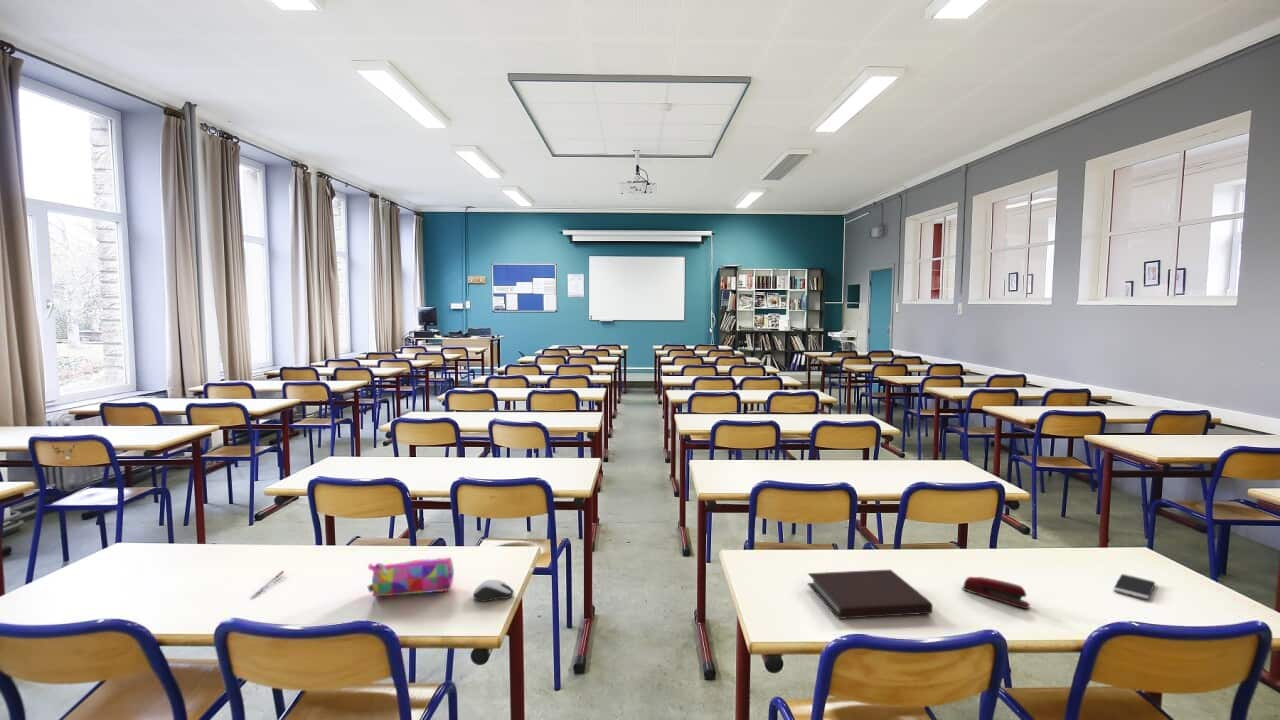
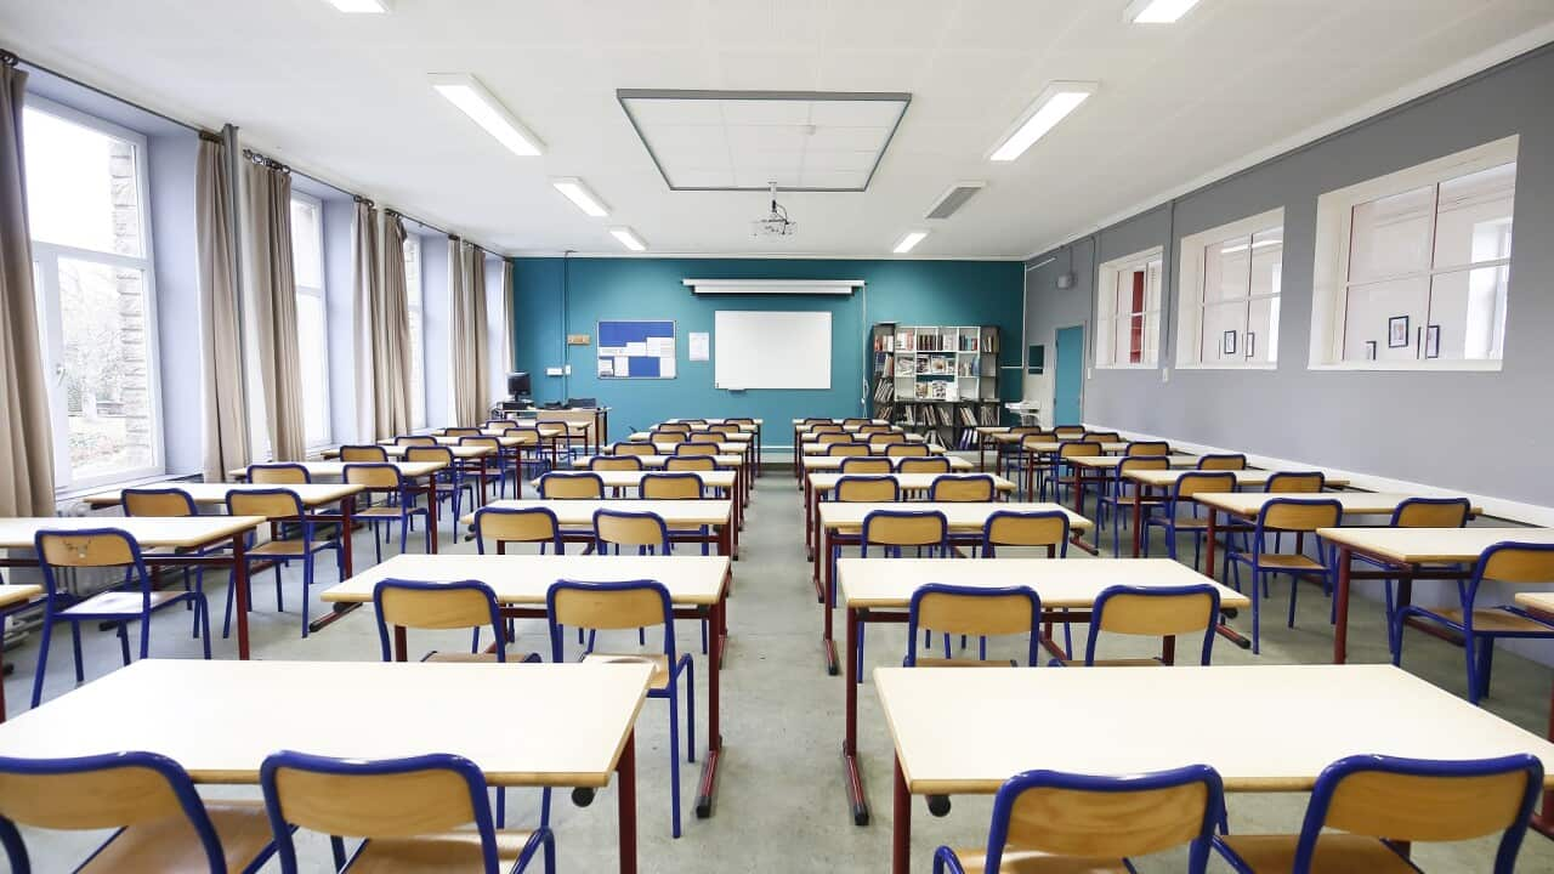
- smartphone (1134, 585)
- notebook (866, 592)
- pen (268, 583)
- pencil case (412, 576)
- stapler (995, 588)
- computer mouse (493, 589)
